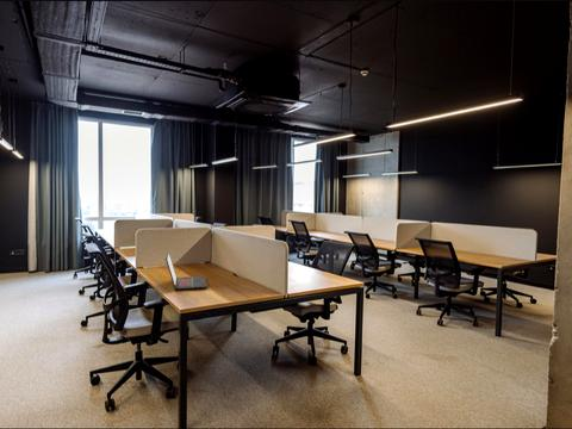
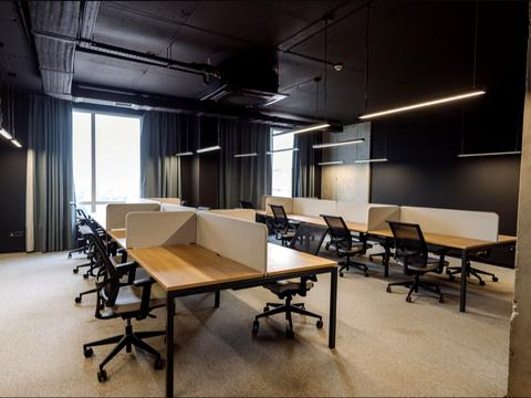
- laptop (189, 276)
